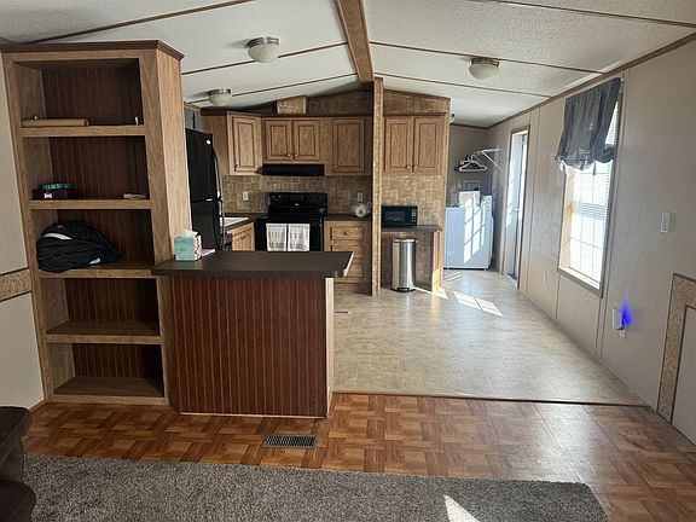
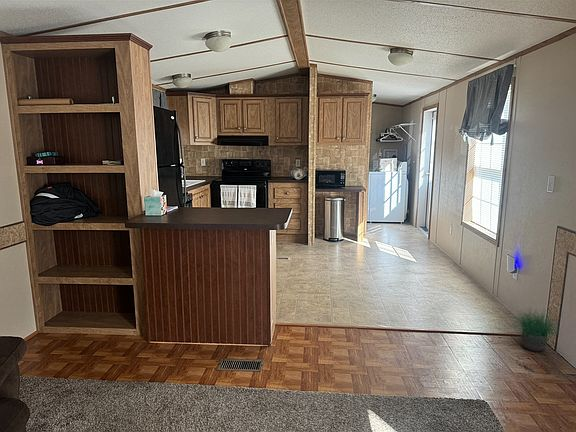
+ potted plant (535, 324)
